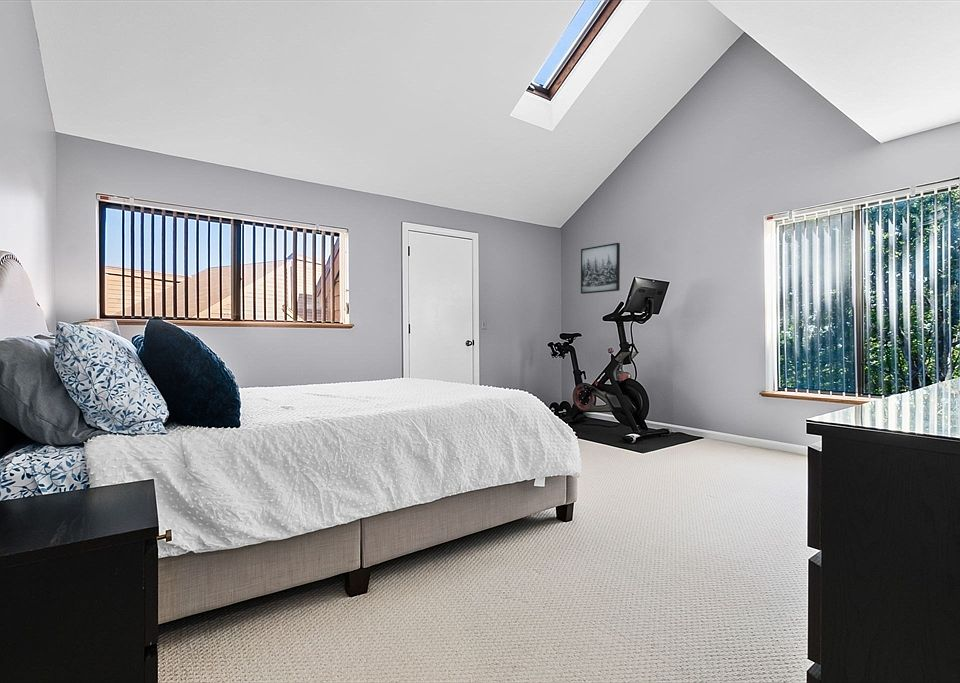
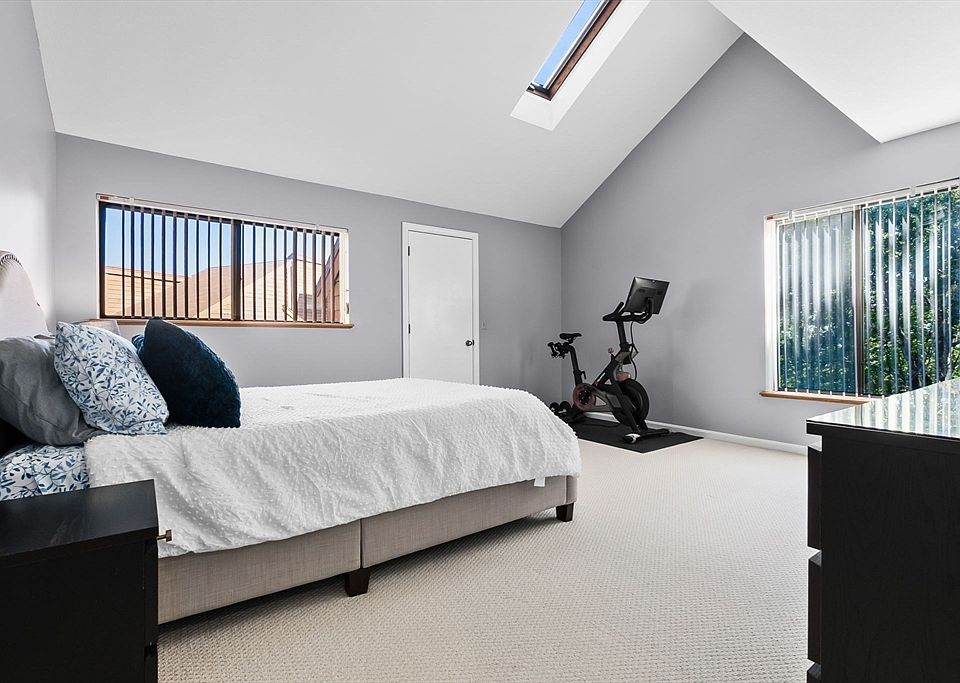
- wall art (599, 269)
